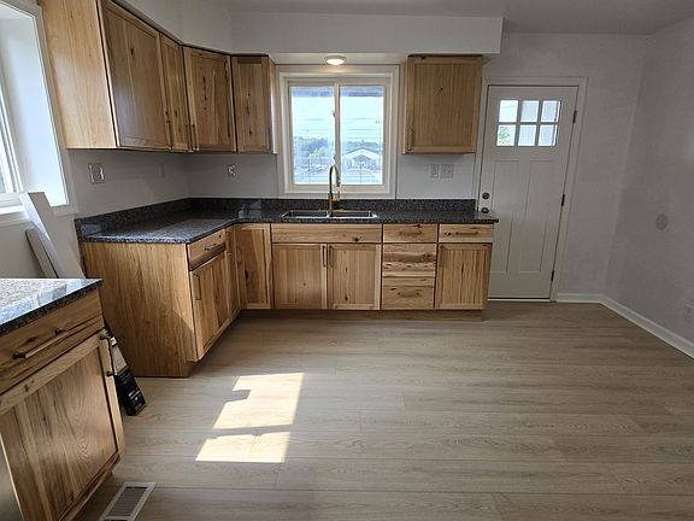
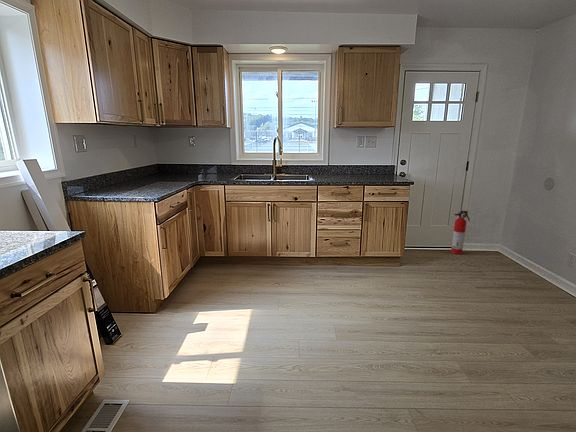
+ fire extinguisher (460, 232)
